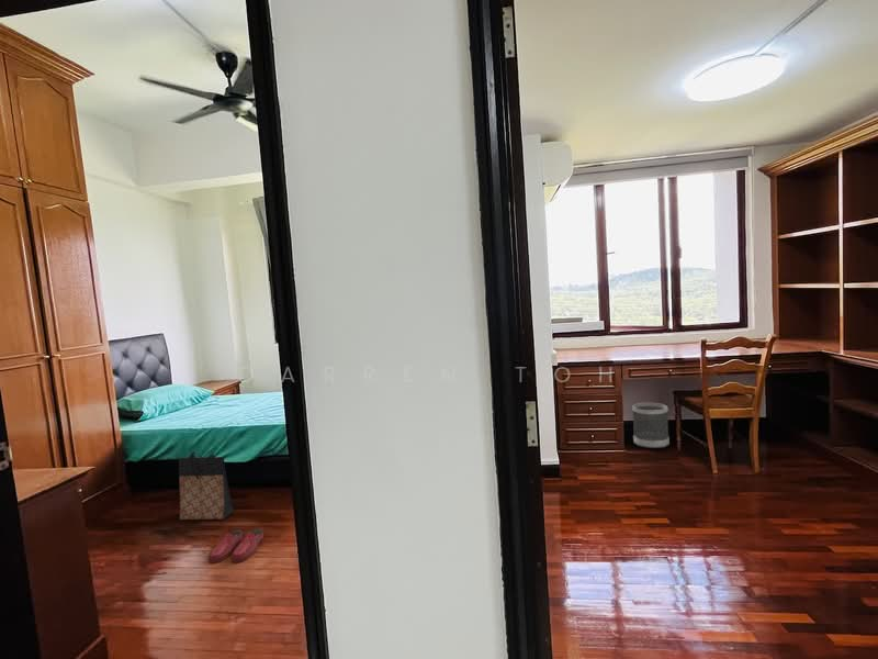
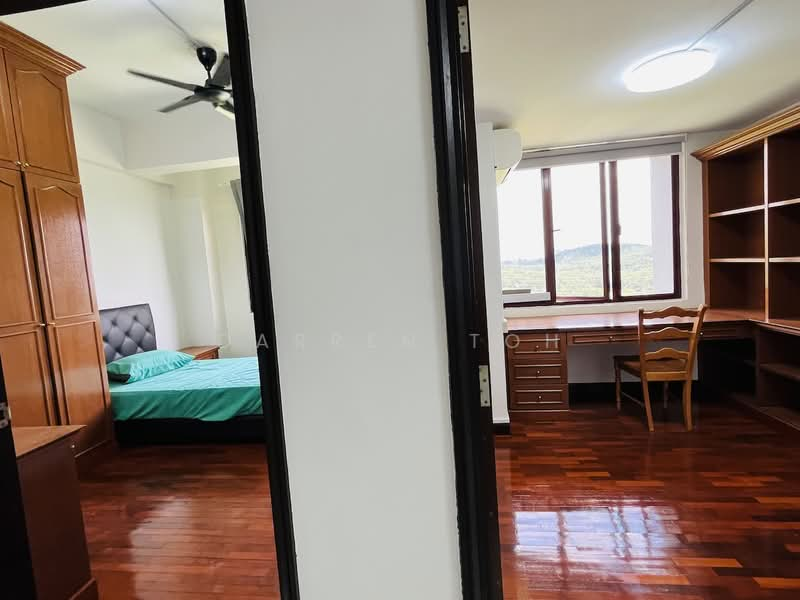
- bag (204, 483)
- wastebasket (650, 424)
- slippers (236, 541)
